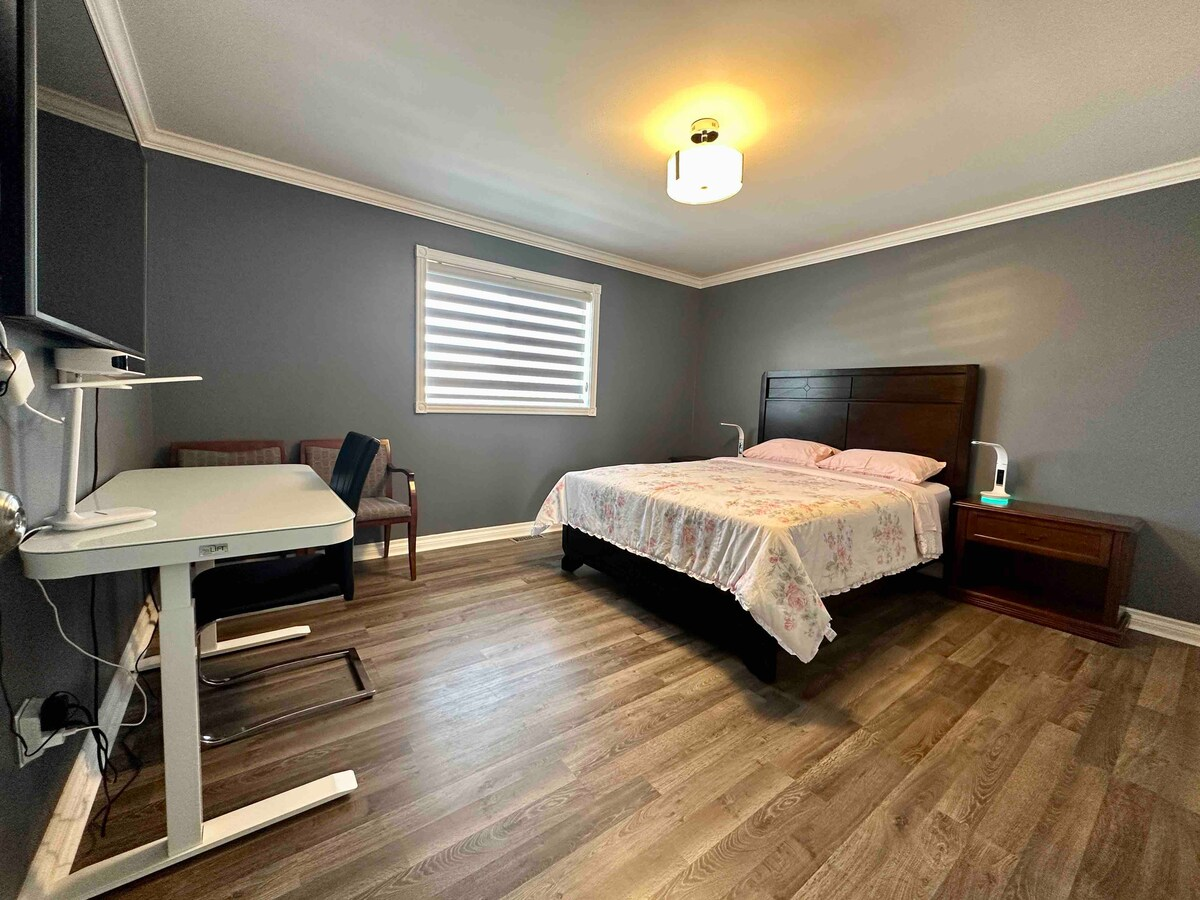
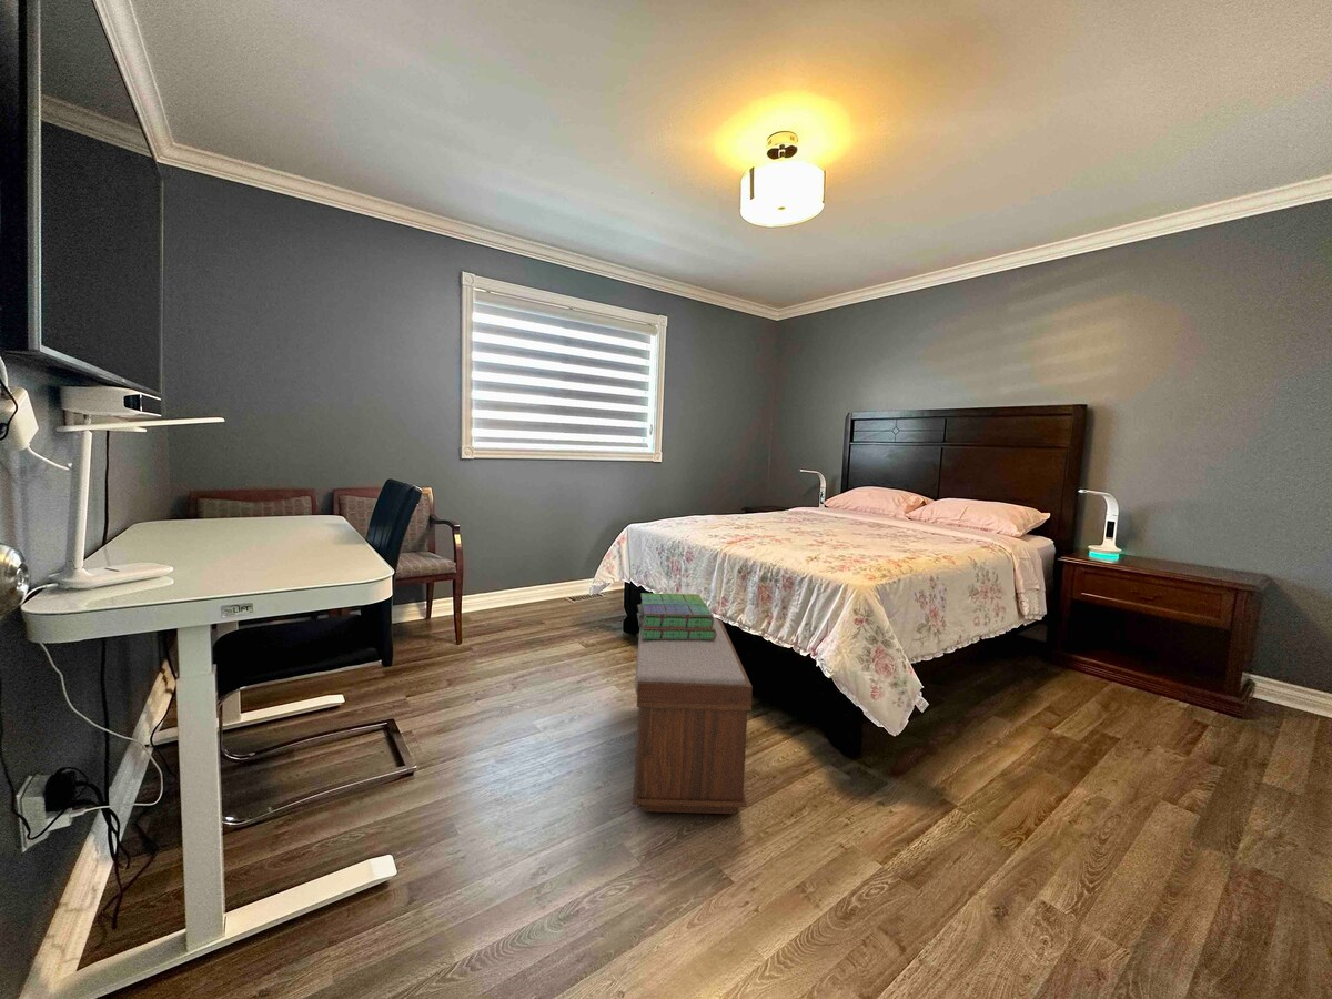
+ stack of books (674, 614)
+ bench (683, 697)
